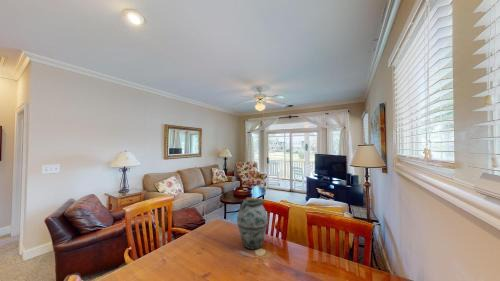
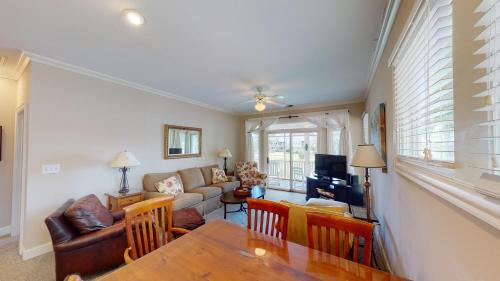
- vase (252, 222)
